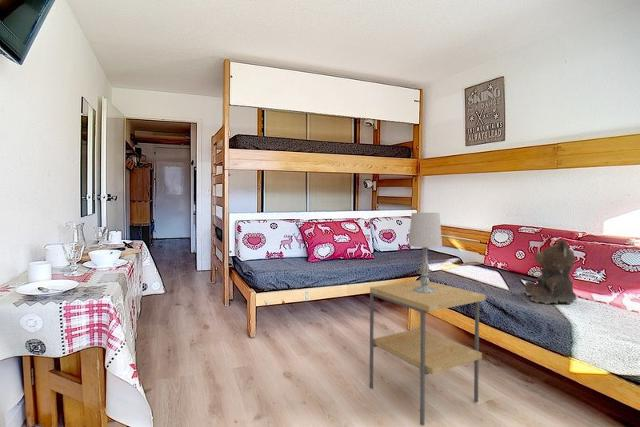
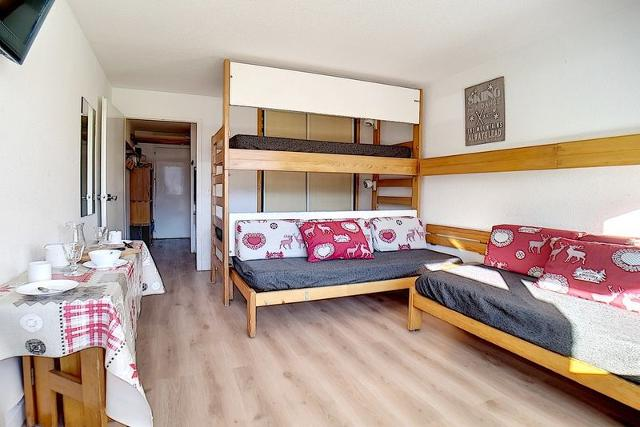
- table lamp (425, 251)
- teddy bear (550, 269)
- side table (424, 343)
